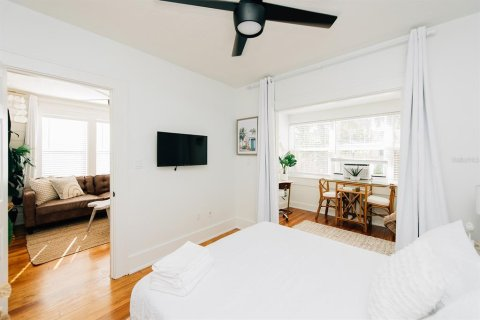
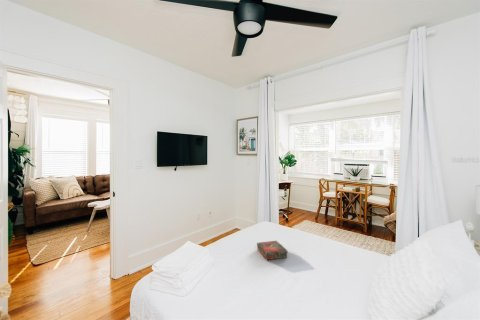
+ book (271, 249)
